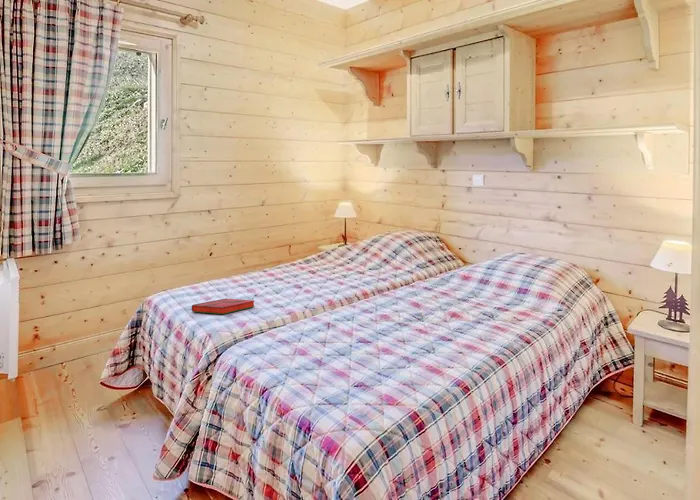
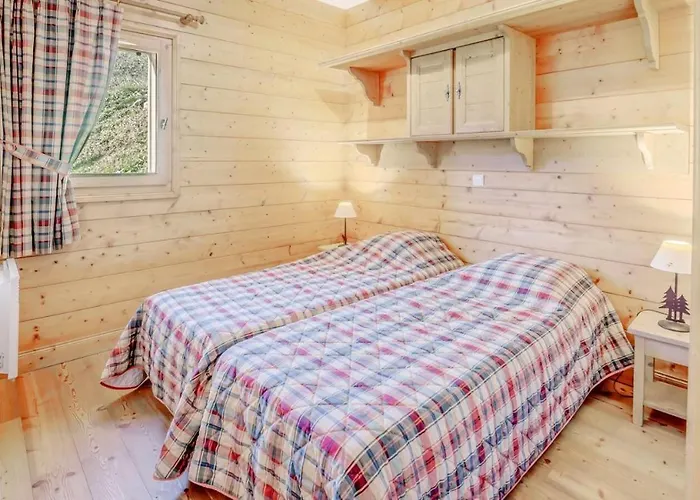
- hardback book (224, 305)
